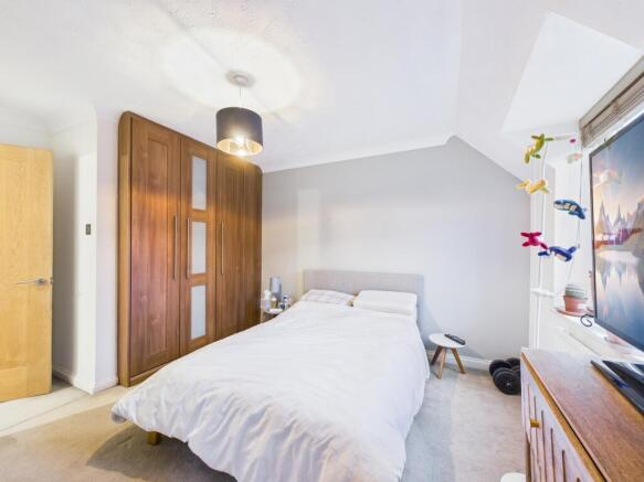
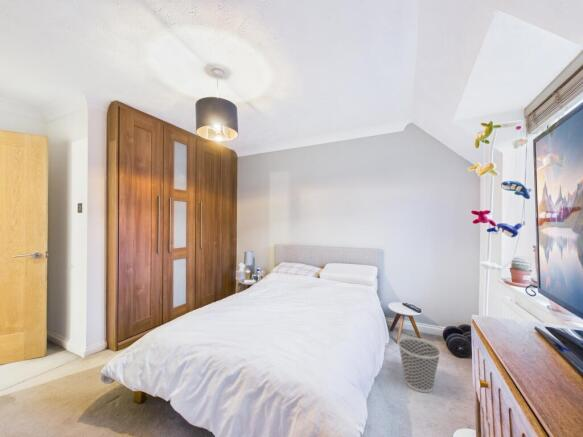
+ wastebasket (418, 364)
